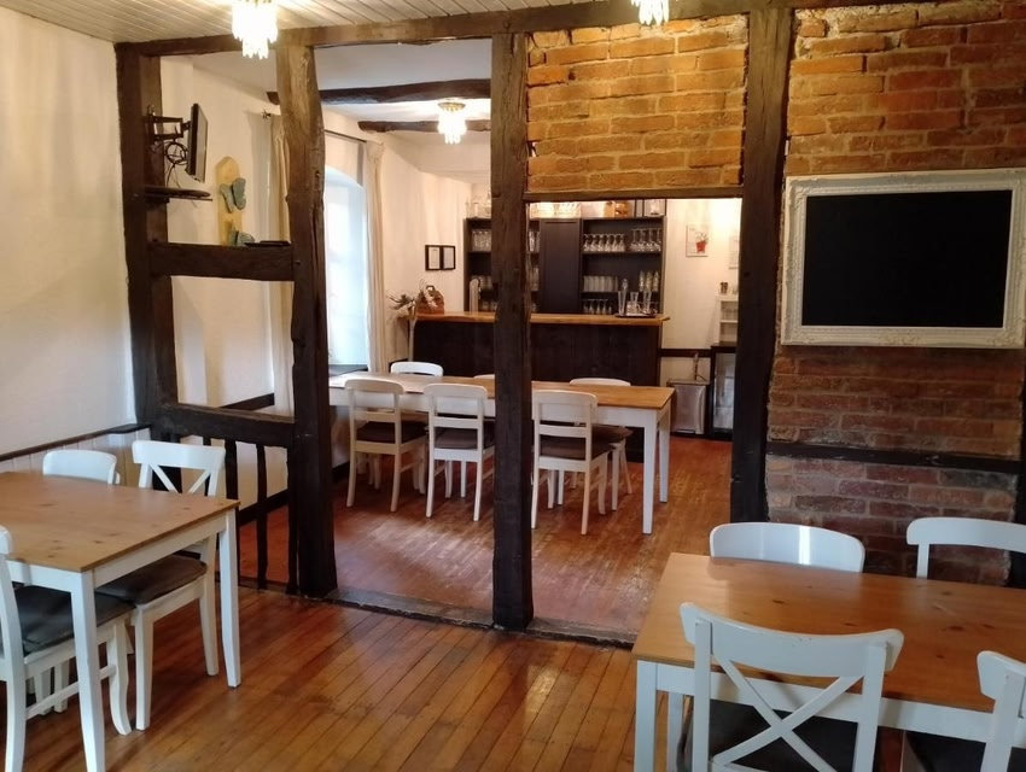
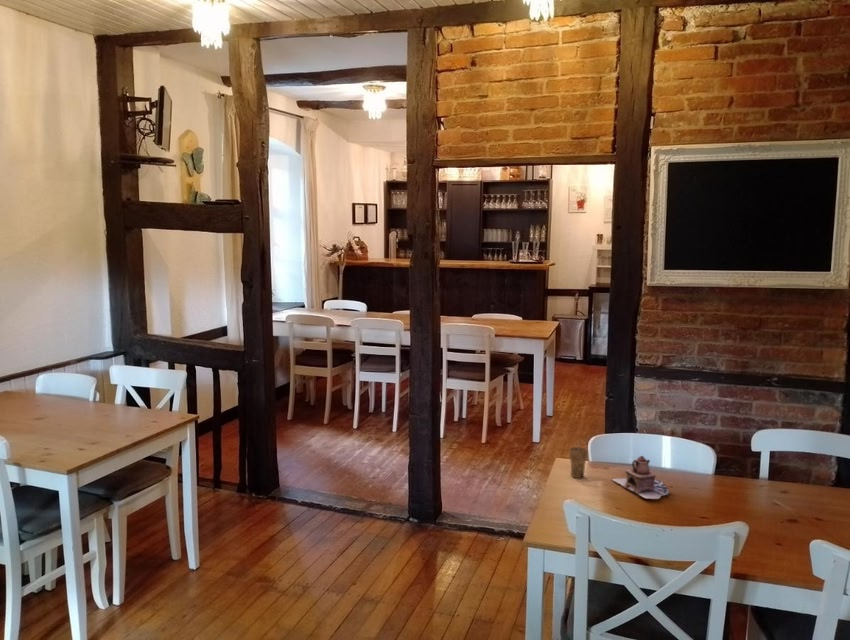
+ teapot (643, 473)
+ cup (578, 459)
